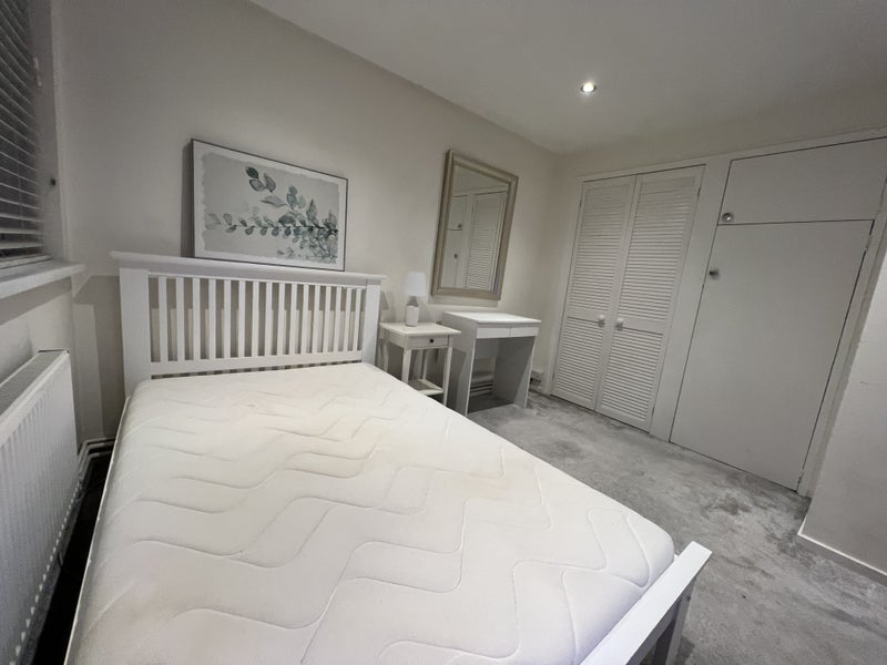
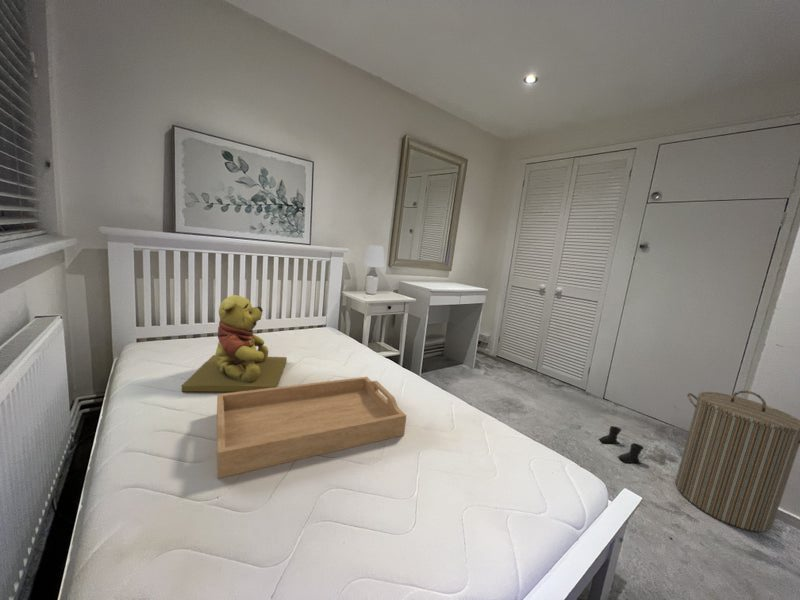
+ boots (619, 442)
+ teddy bear (242, 336)
+ laundry hamper (736, 449)
+ serving tray (311, 411)
